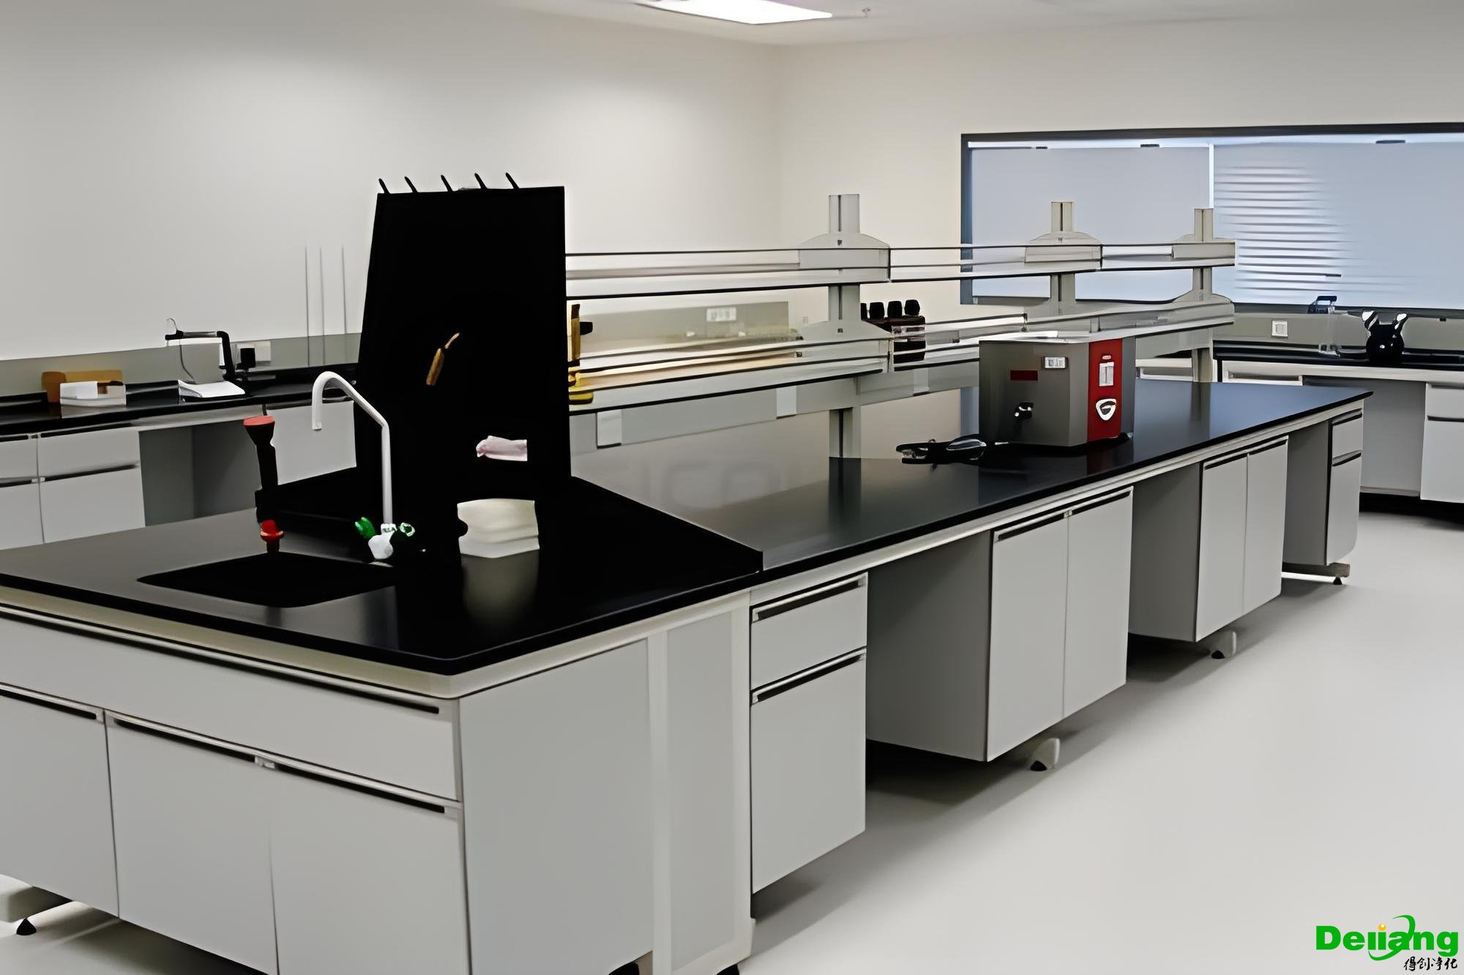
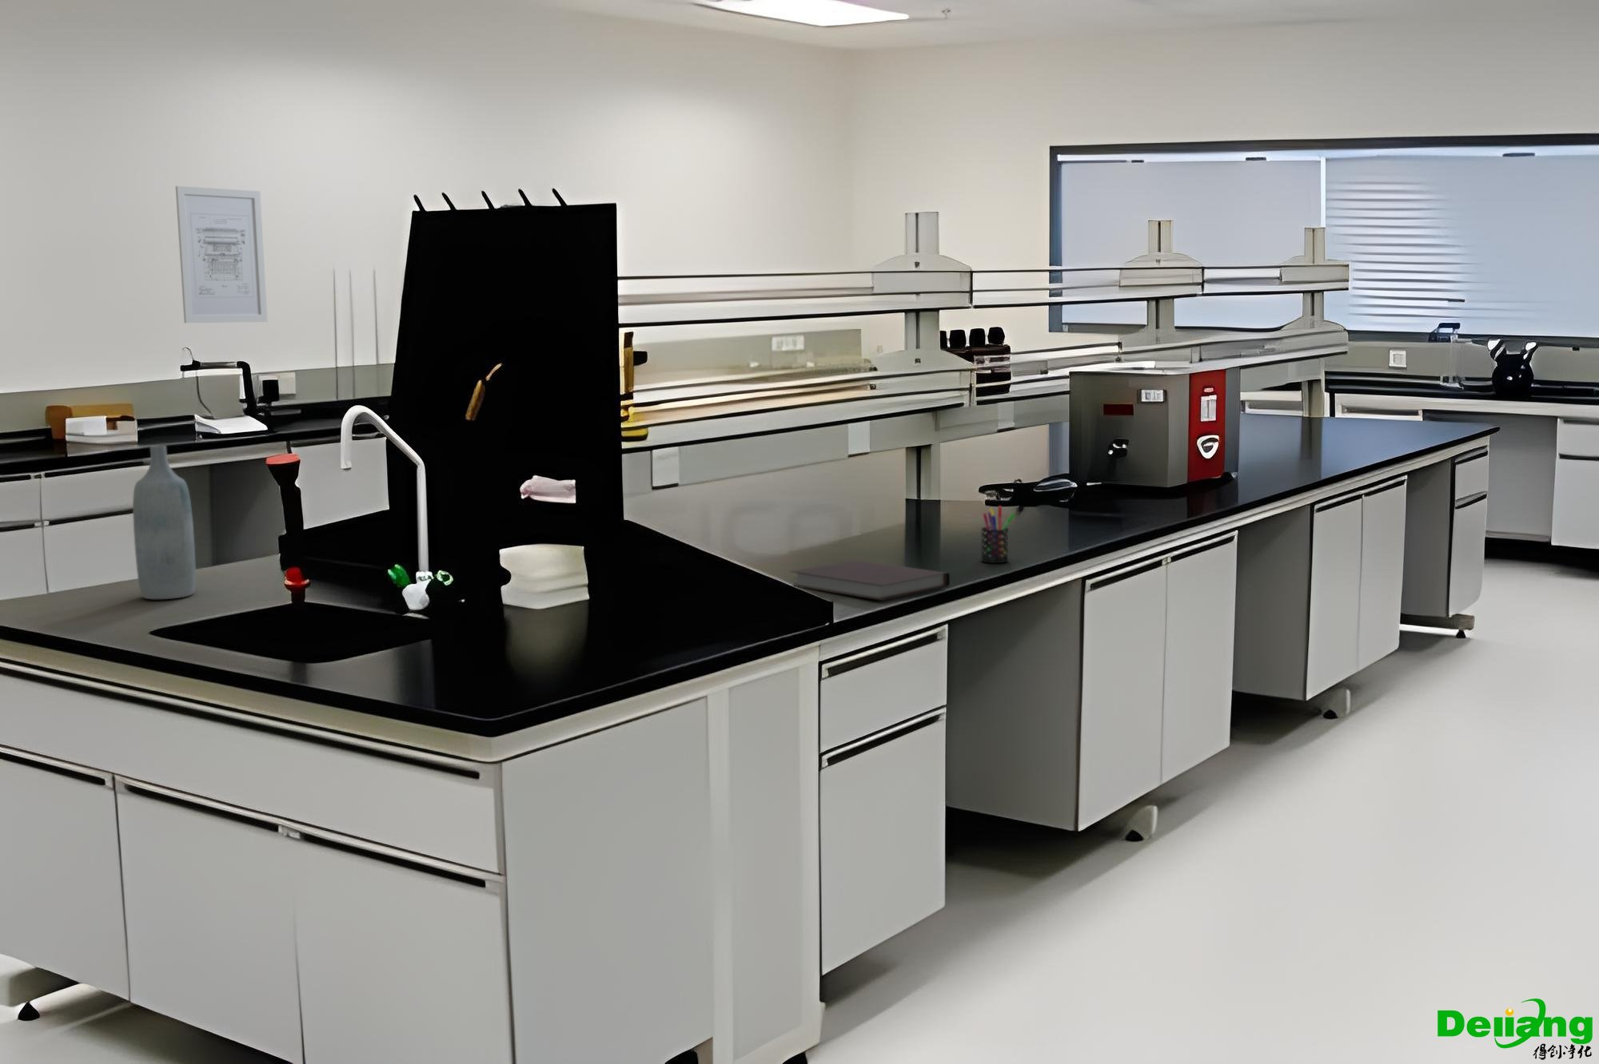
+ wall art (222, 255)
+ notebook (870, 578)
+ pen holder (998, 533)
+ bottle (163, 521)
